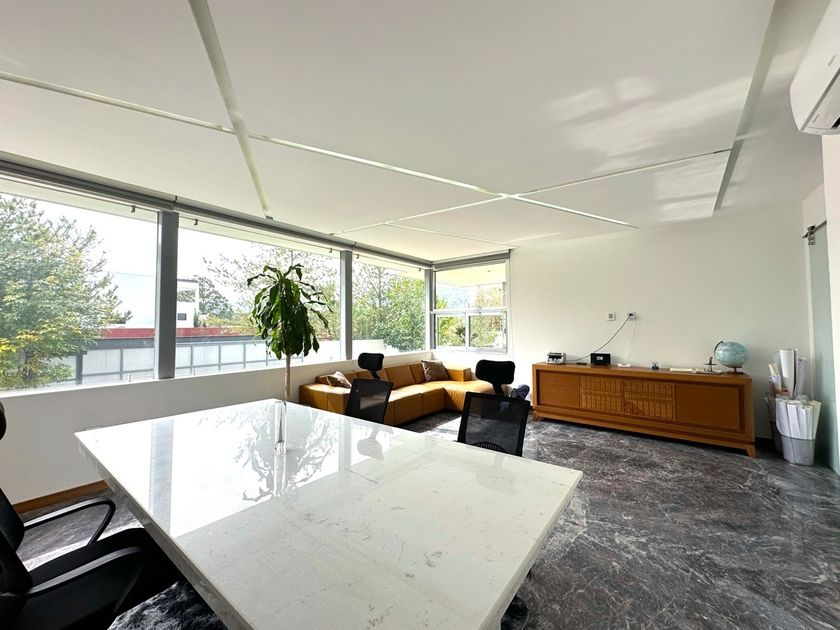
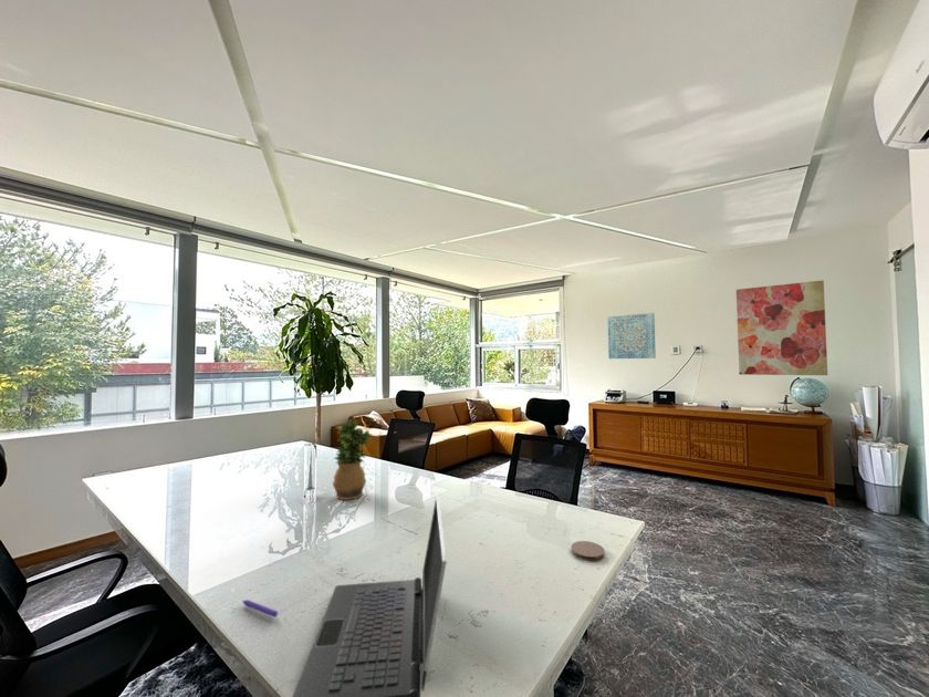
+ coaster (587, 550)
+ pen (259, 606)
+ laptop computer (380, 582)
+ potted plant (353, 456)
+ wall art (630, 336)
+ wall art (779, 330)
